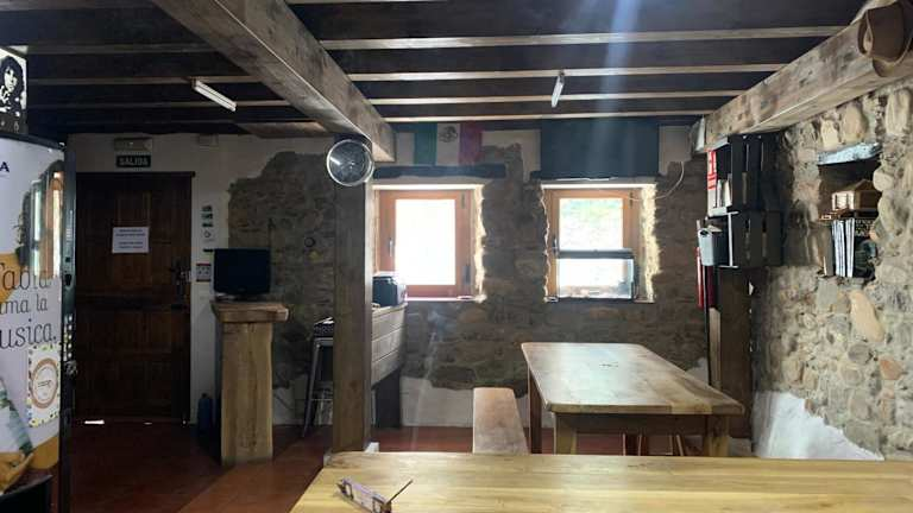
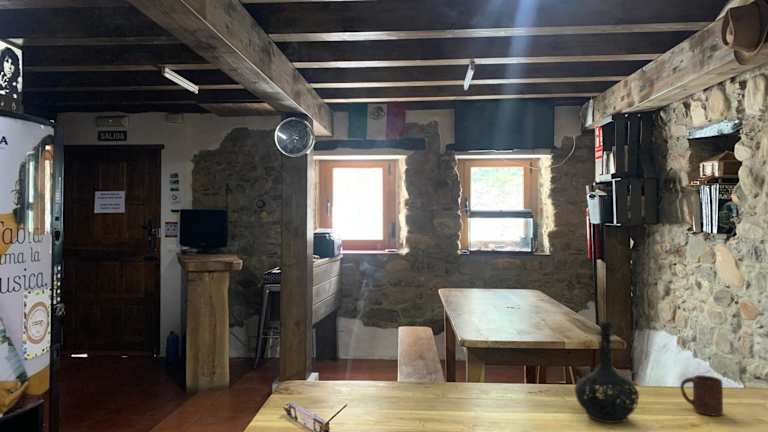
+ cup (703, 394)
+ bottle (605, 369)
